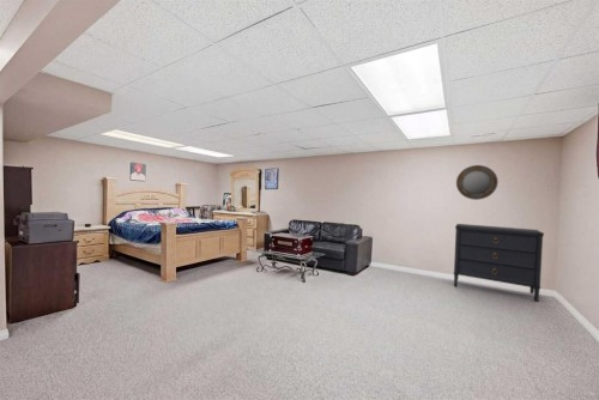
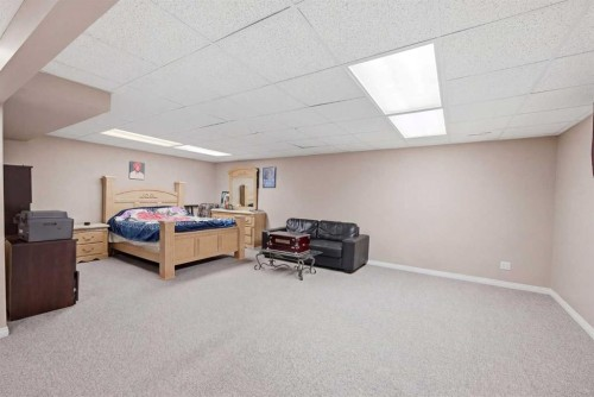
- home mirror (476, 182)
- dresser (494, 259)
